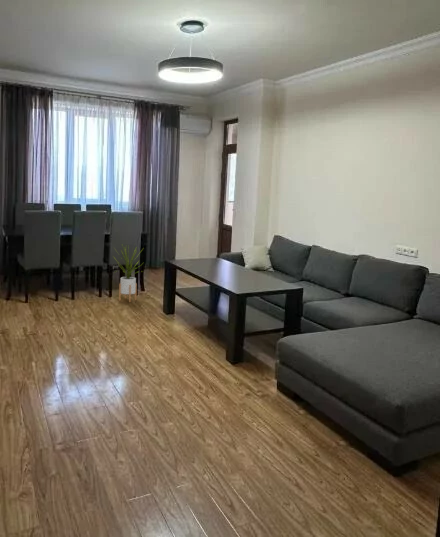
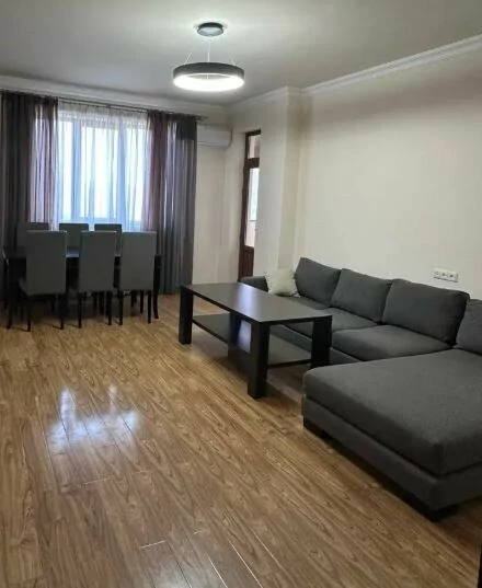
- house plant (129, 271)
